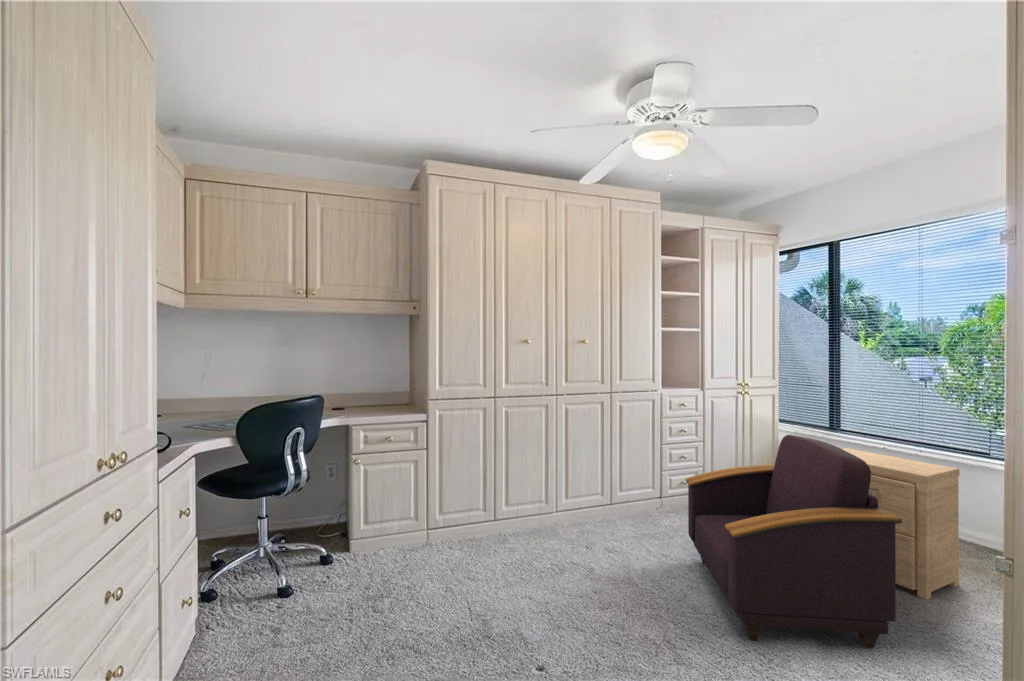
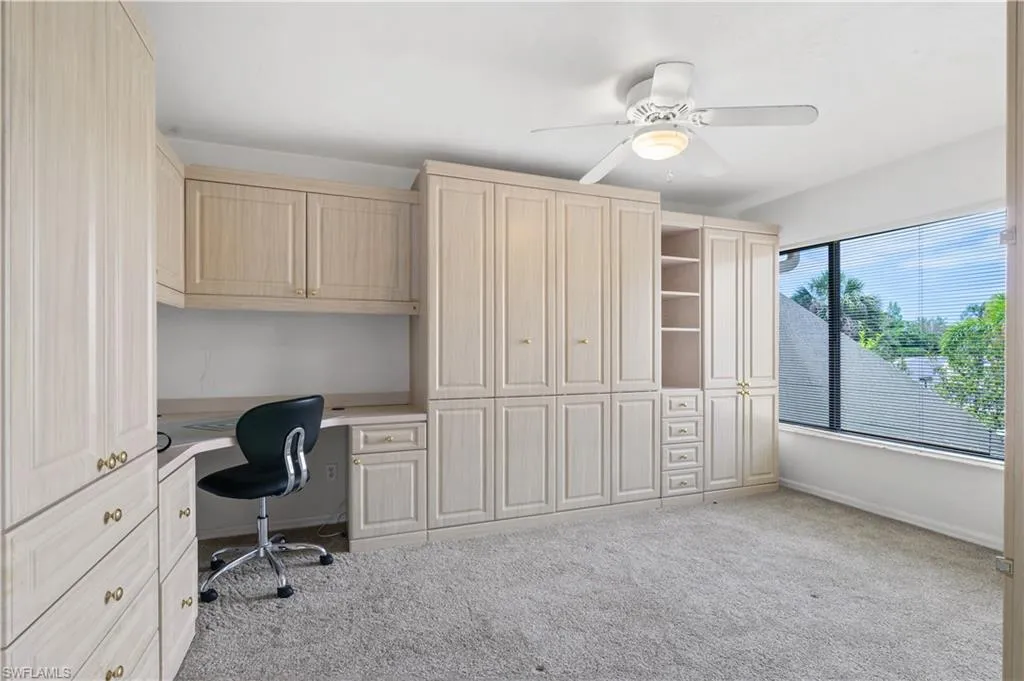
- side table (879, 508)
- armchair (773, 518)
